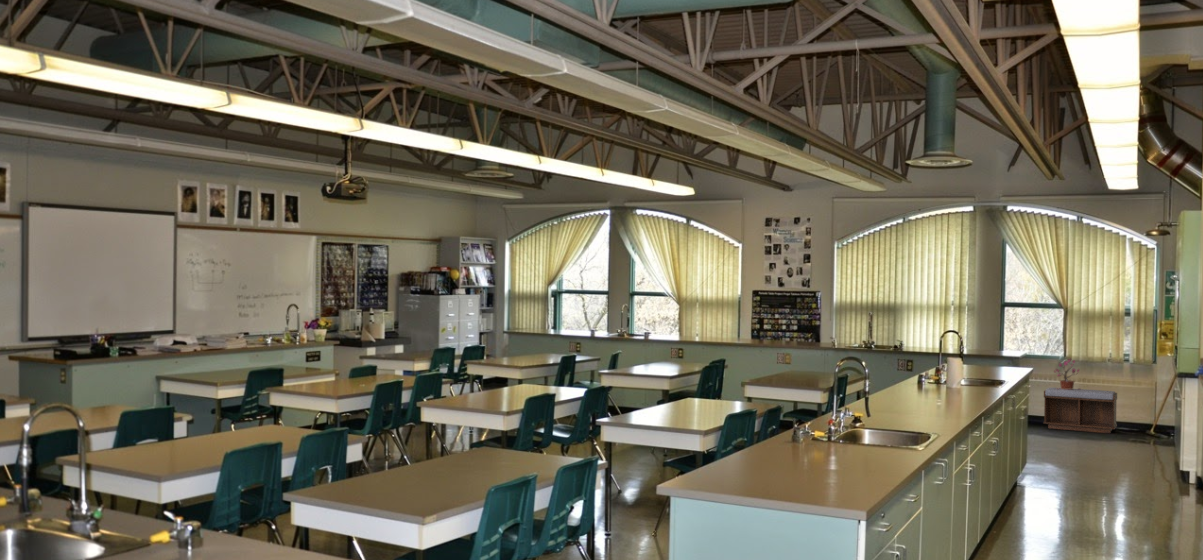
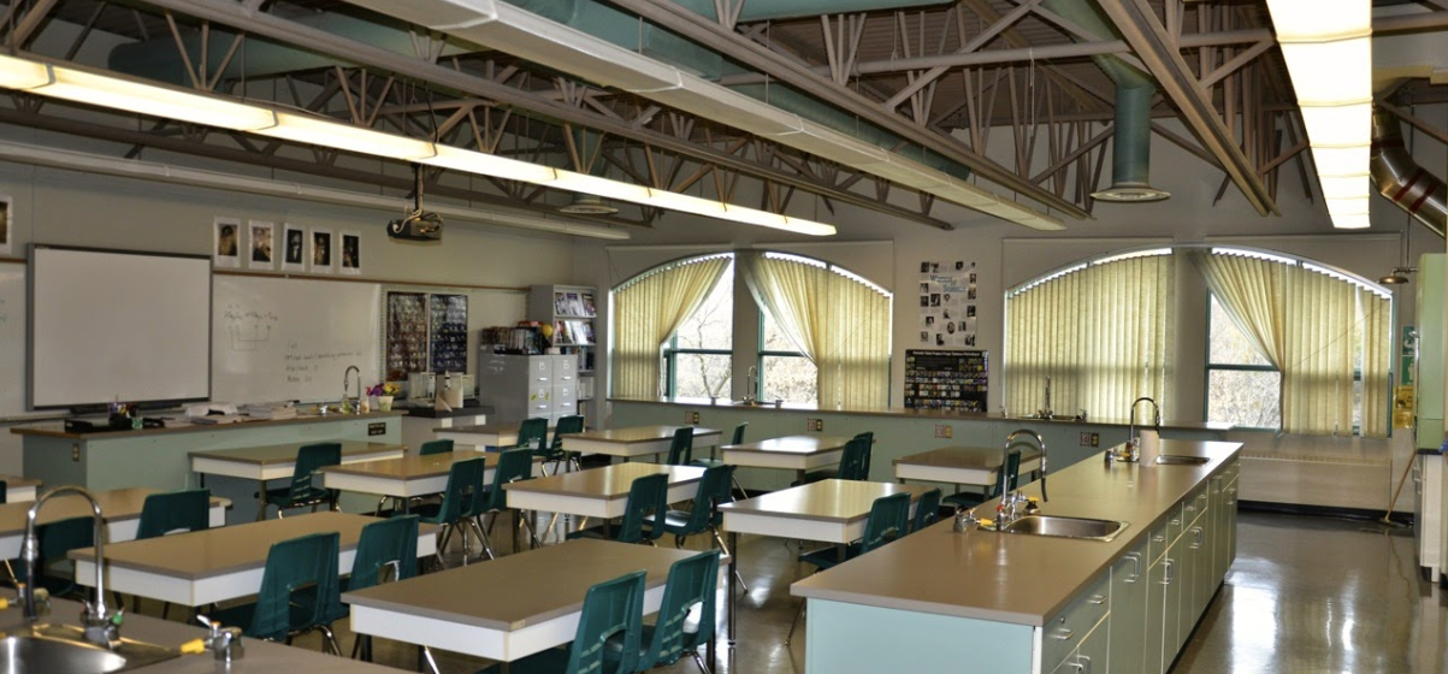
- bench (1080, 409)
- potted plant (1066, 373)
